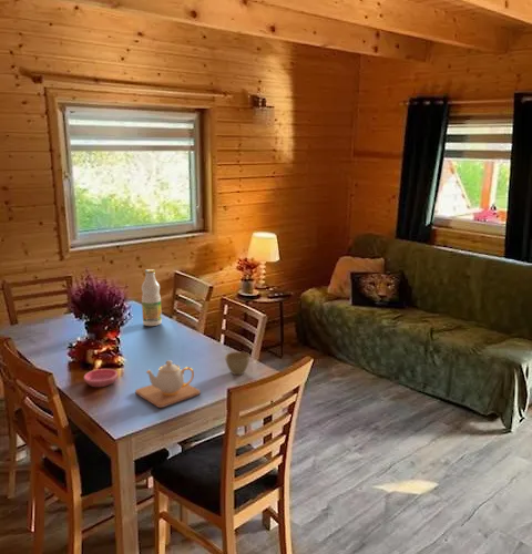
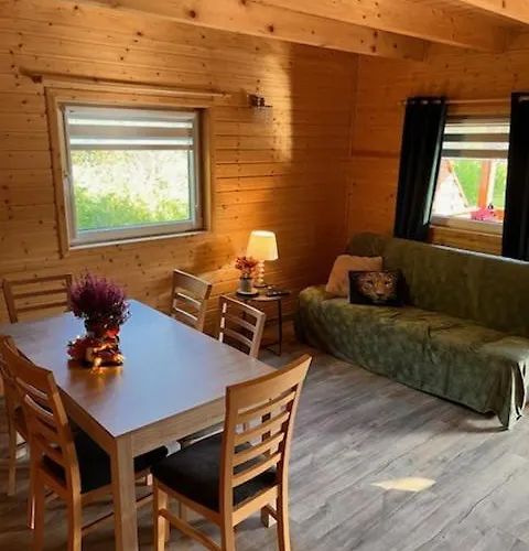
- flower pot (237, 363)
- bottle (151, 297)
- teapot (166, 376)
- saucer (101, 378)
